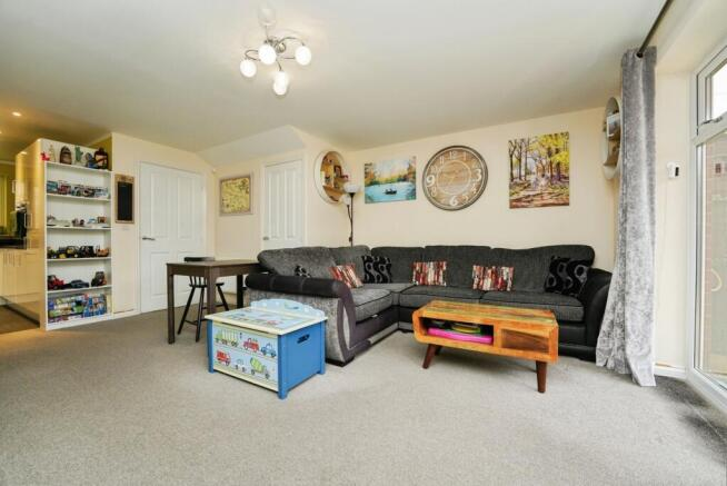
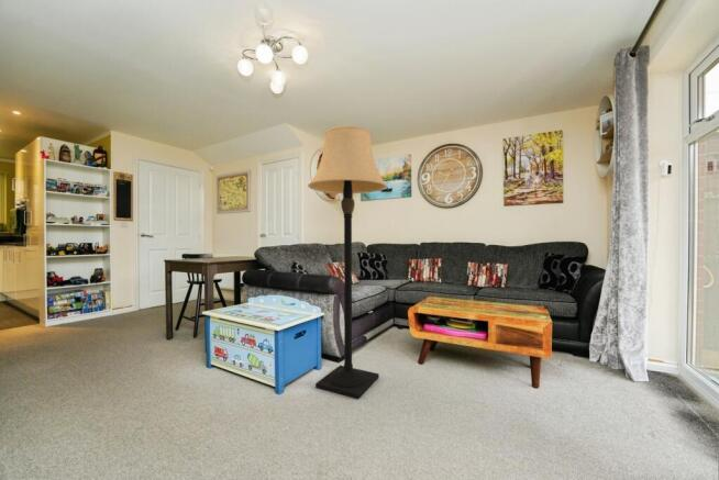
+ lamp (347, 258)
